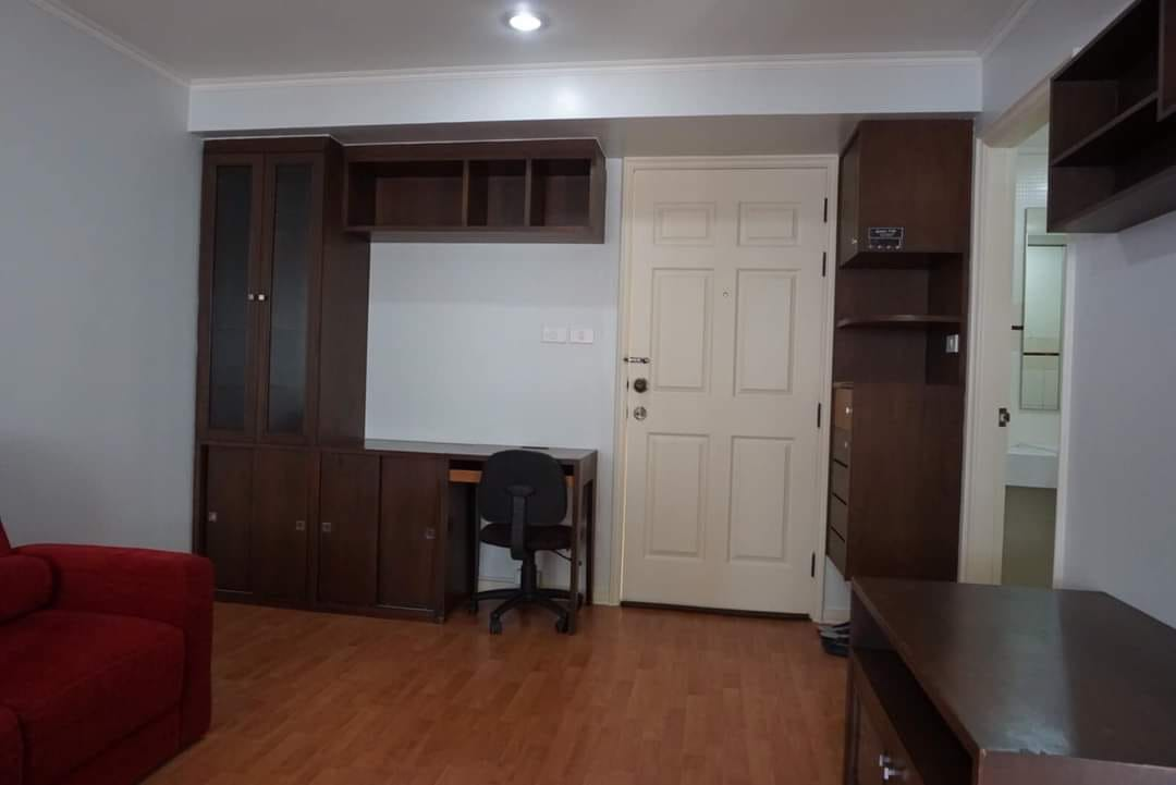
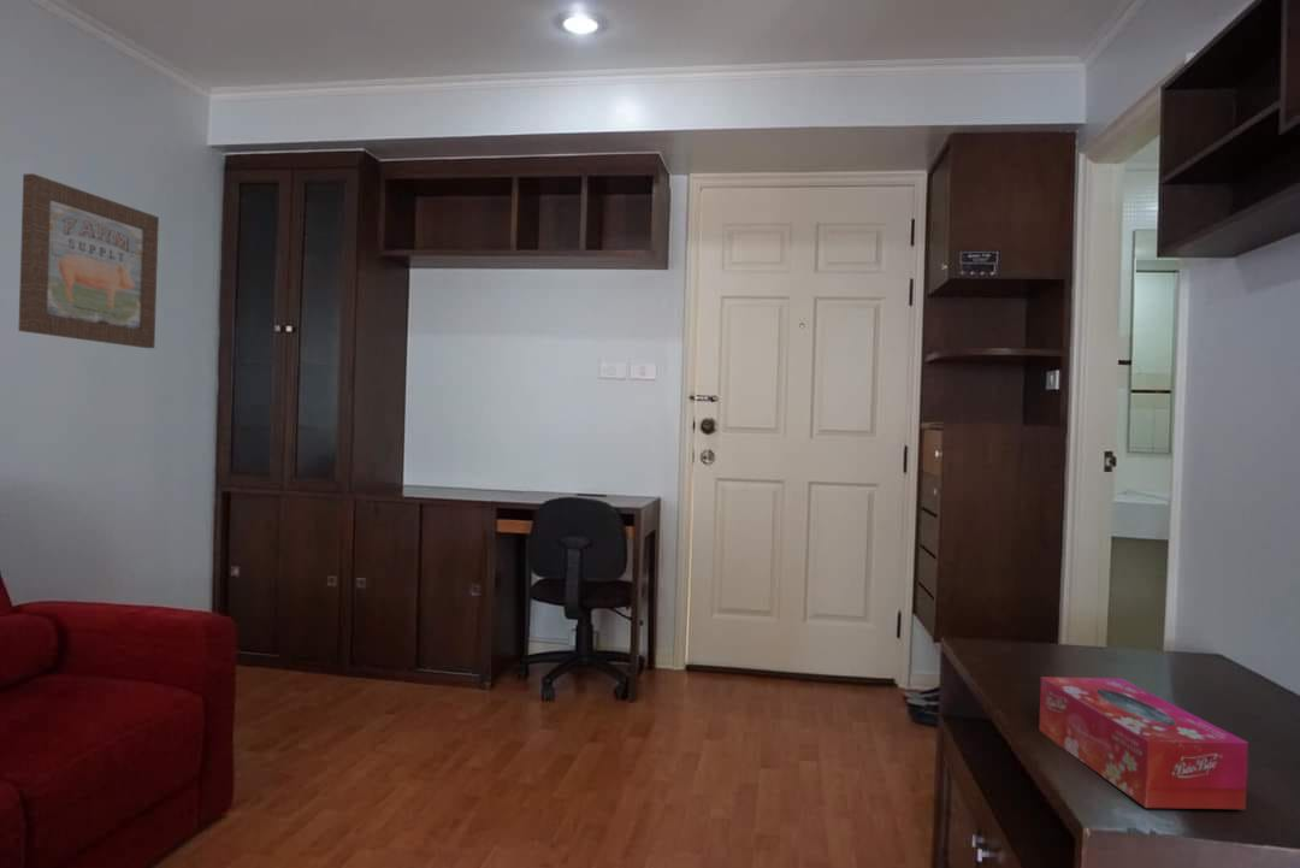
+ tissue box (1131, 736)
+ wall art (94, 268)
